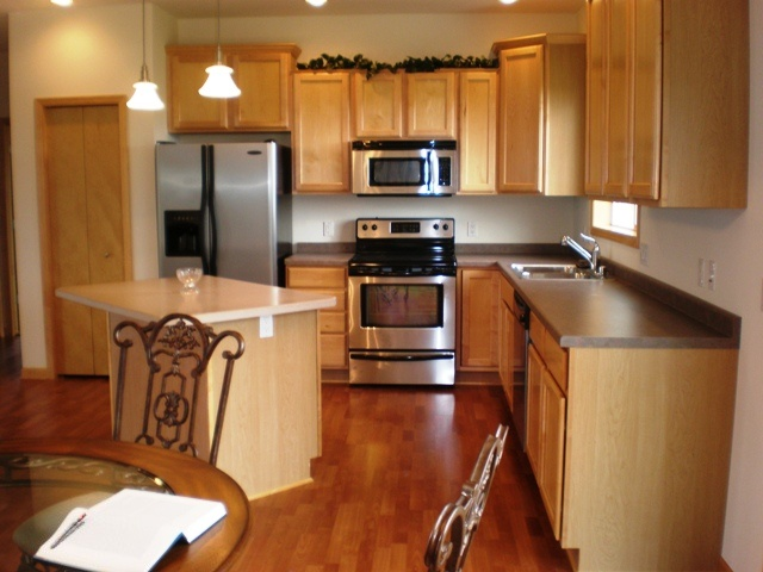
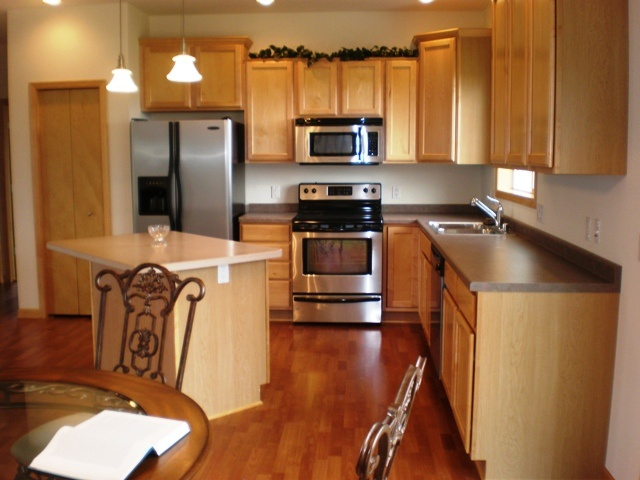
- pen (69, 529)
